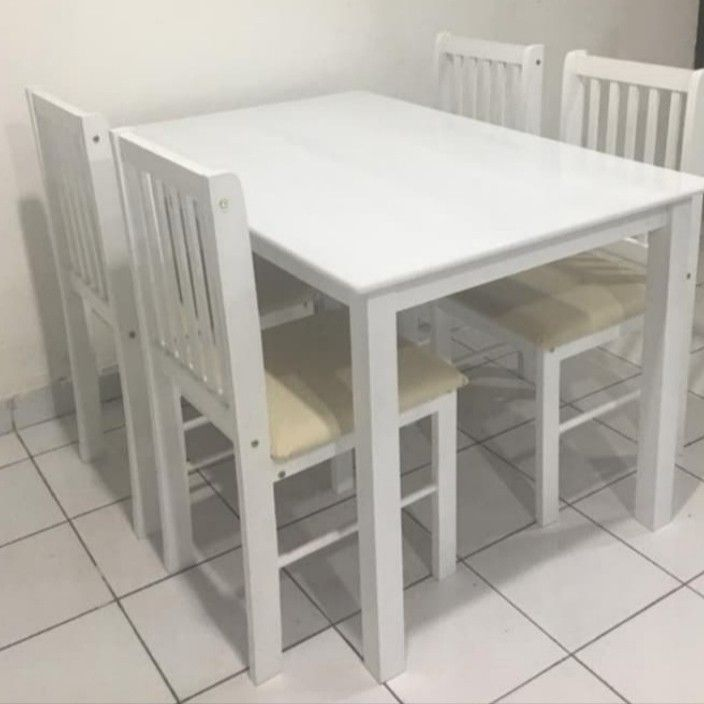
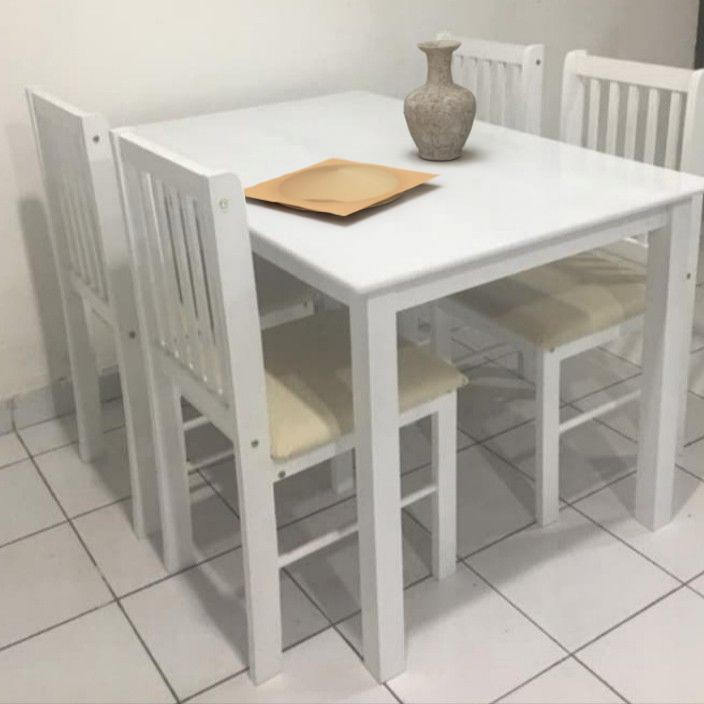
+ vase (439, 101)
+ plate (337, 180)
